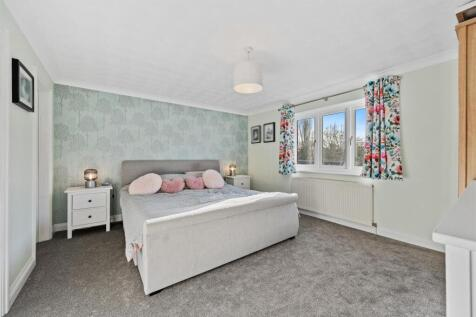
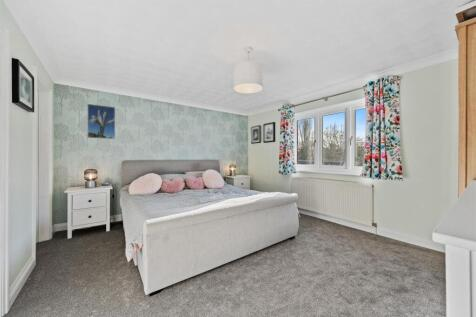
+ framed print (101, 122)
